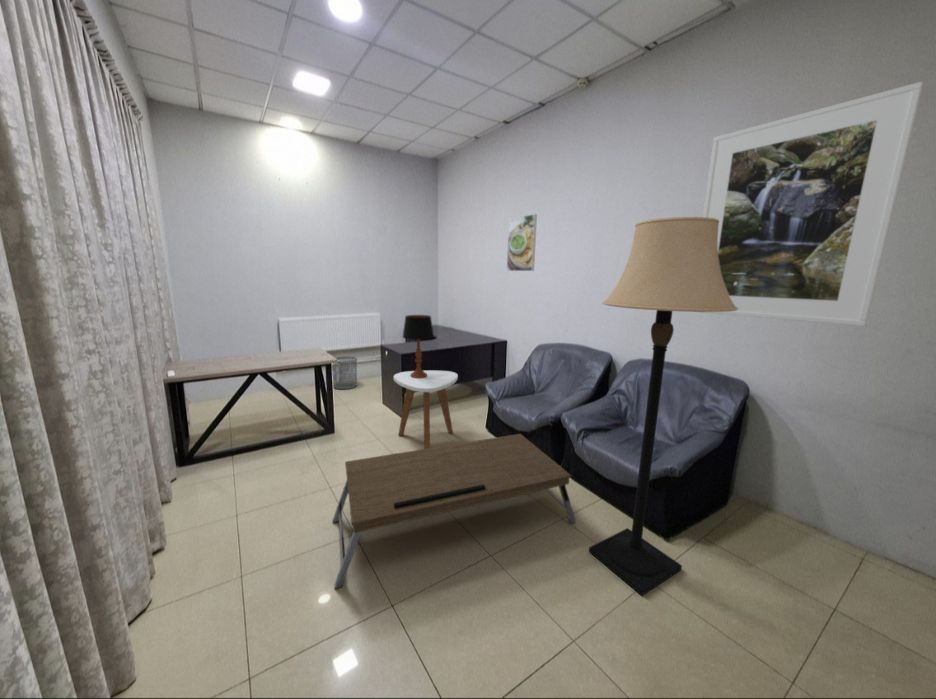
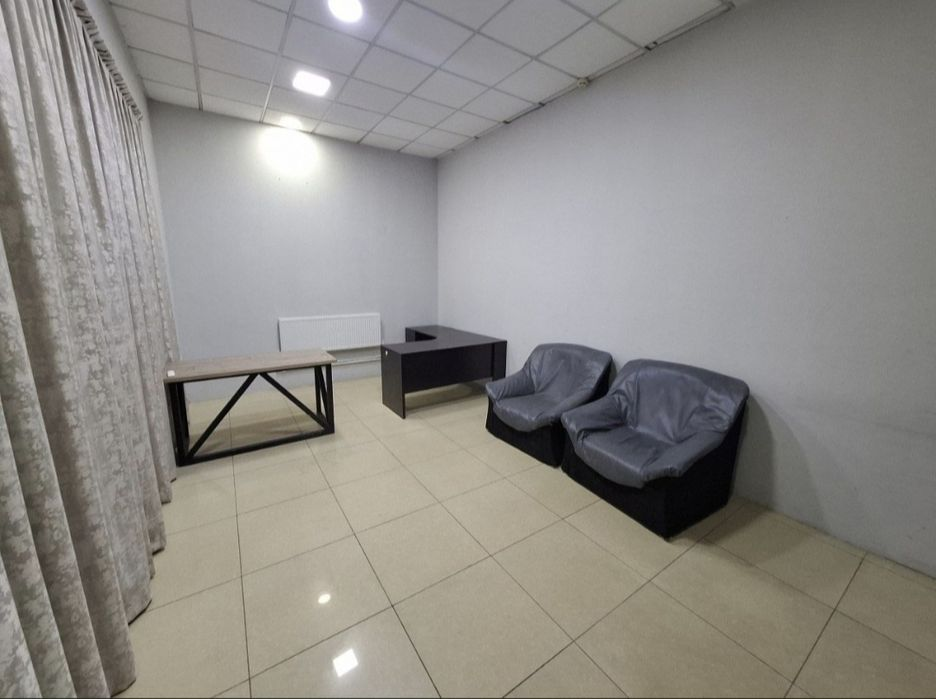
- lamp (652, 407)
- side table (429, 410)
- waste bin (344, 372)
- coffee table (454, 493)
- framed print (521, 244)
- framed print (781, 221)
- table lamp (418, 346)
